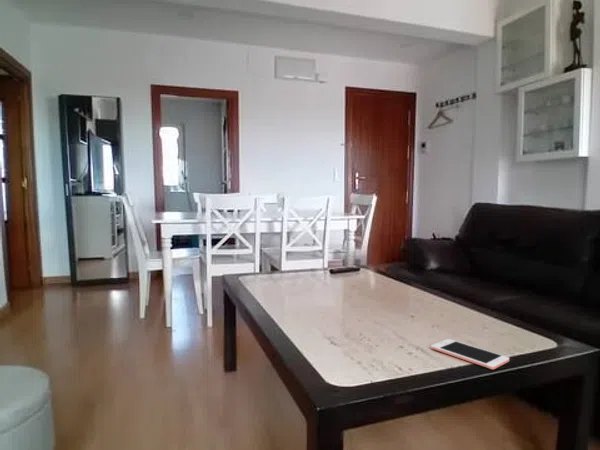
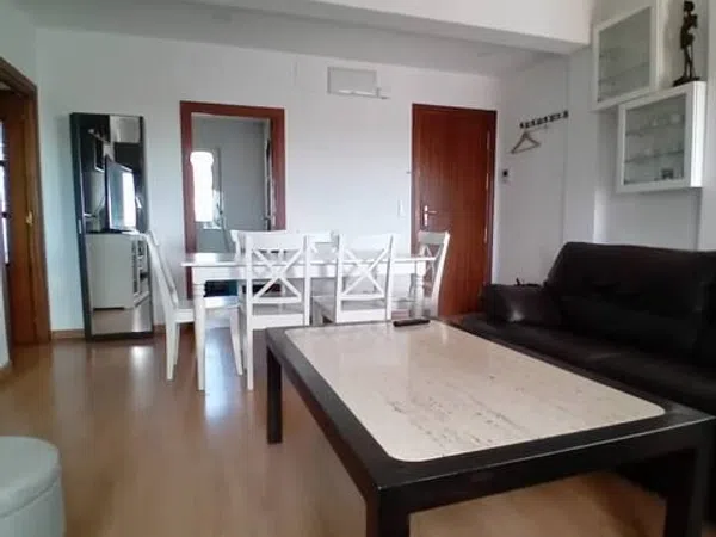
- cell phone (468, 352)
